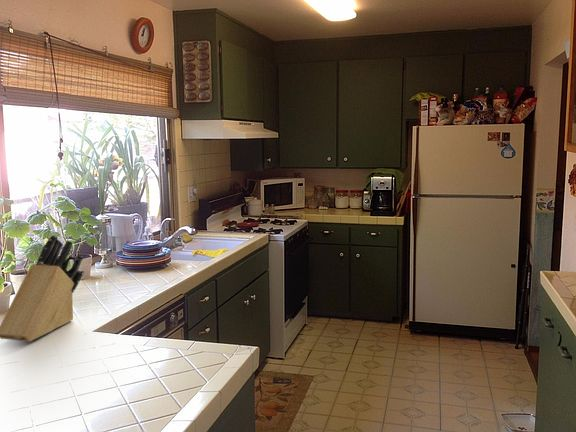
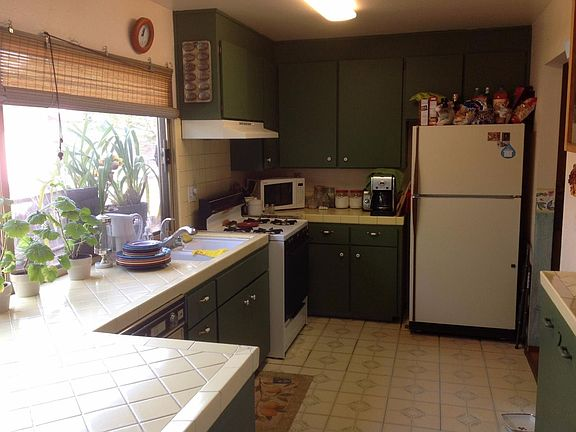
- knife block (43, 283)
